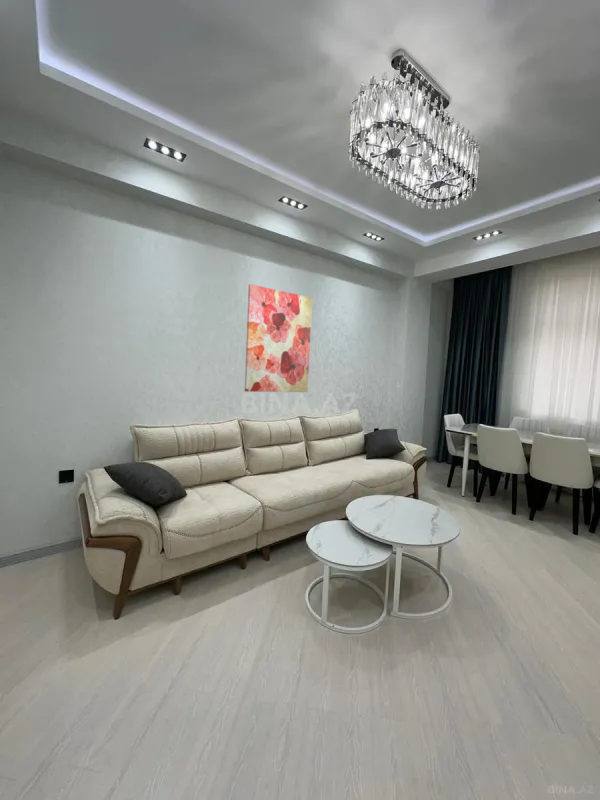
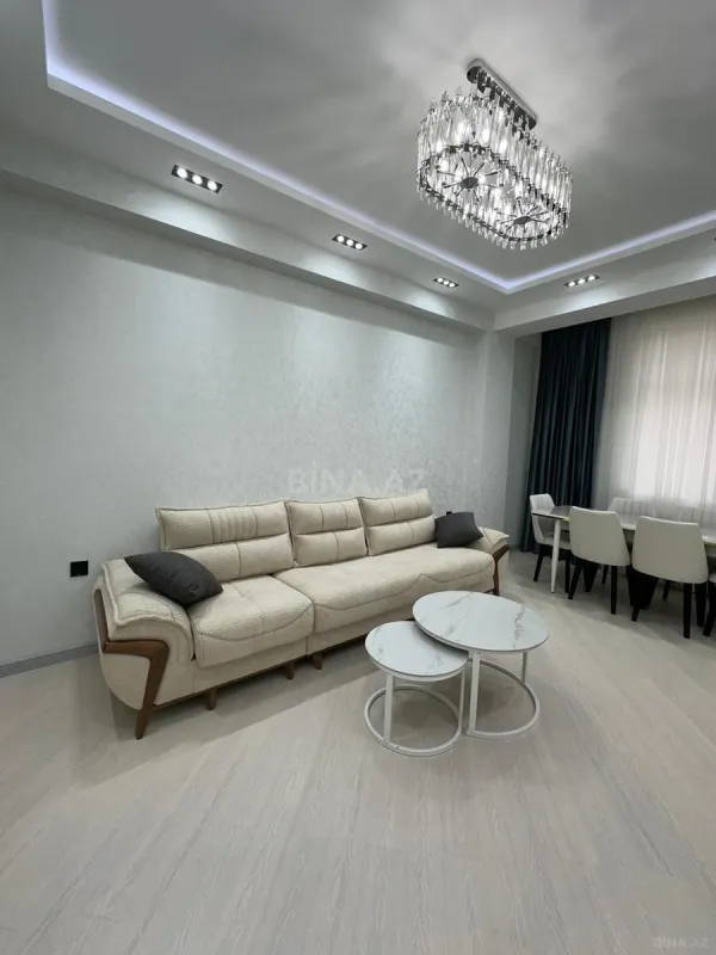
- wall art (280, 342)
